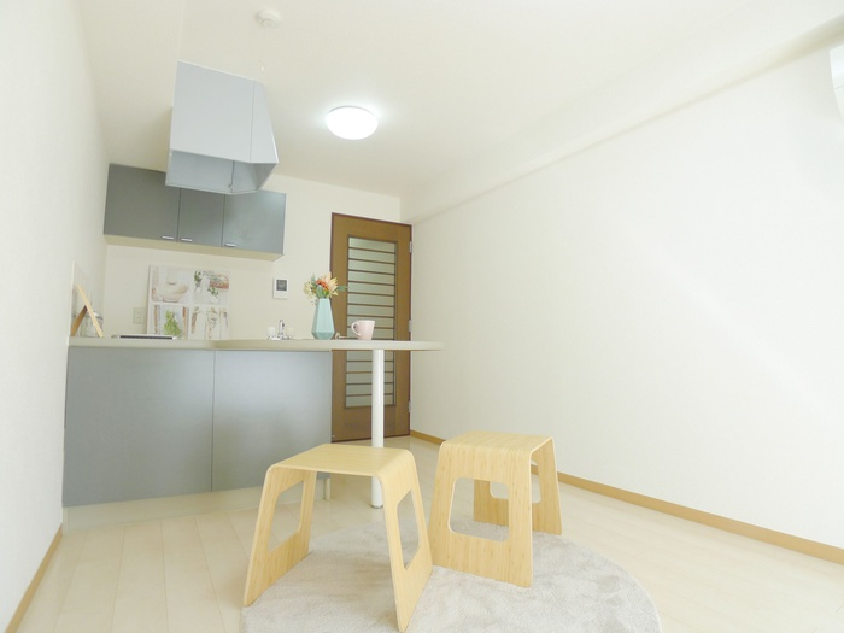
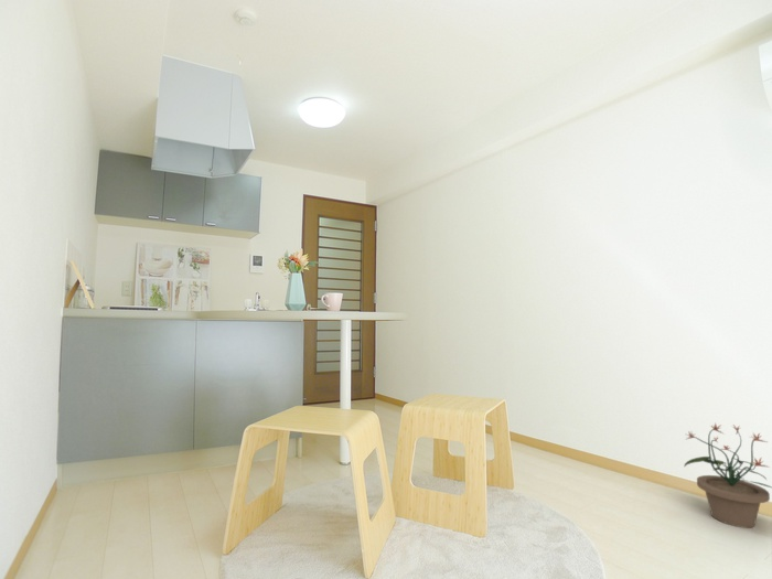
+ potted plant (730, 472)
